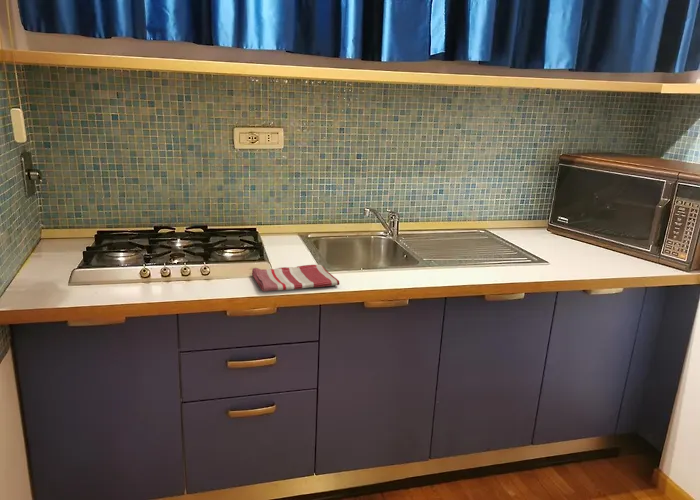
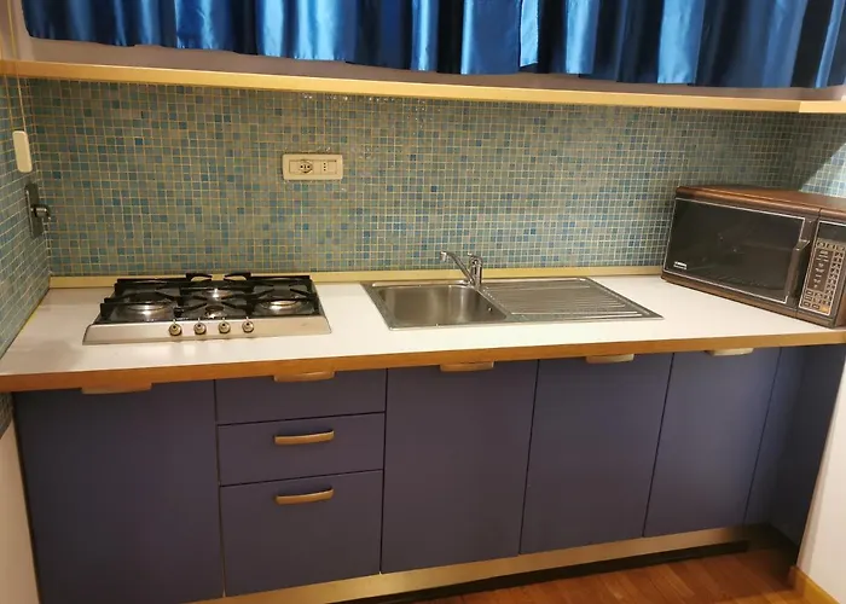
- dish towel (294, 277)
